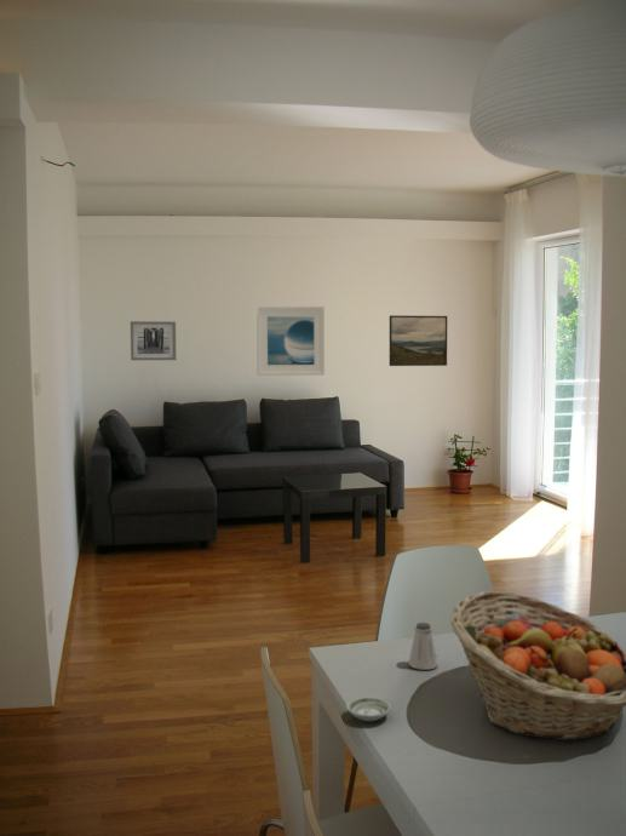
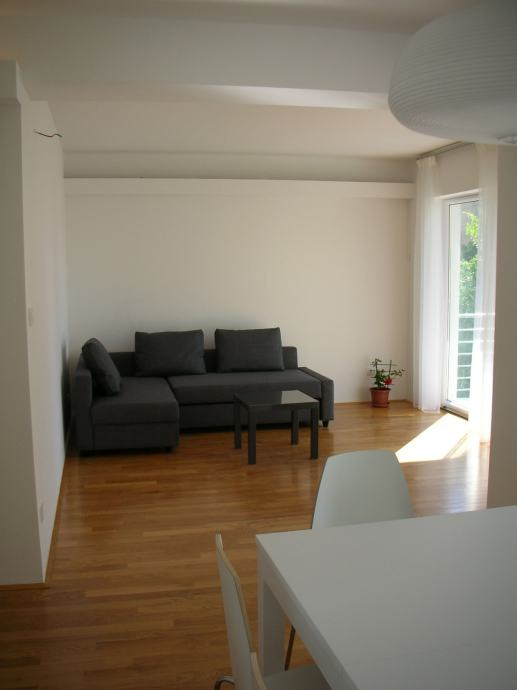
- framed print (291, 340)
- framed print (418, 340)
- wall art (153, 340)
- saucer (368, 711)
- saltshaker (423, 645)
- fruit basket (544, 659)
